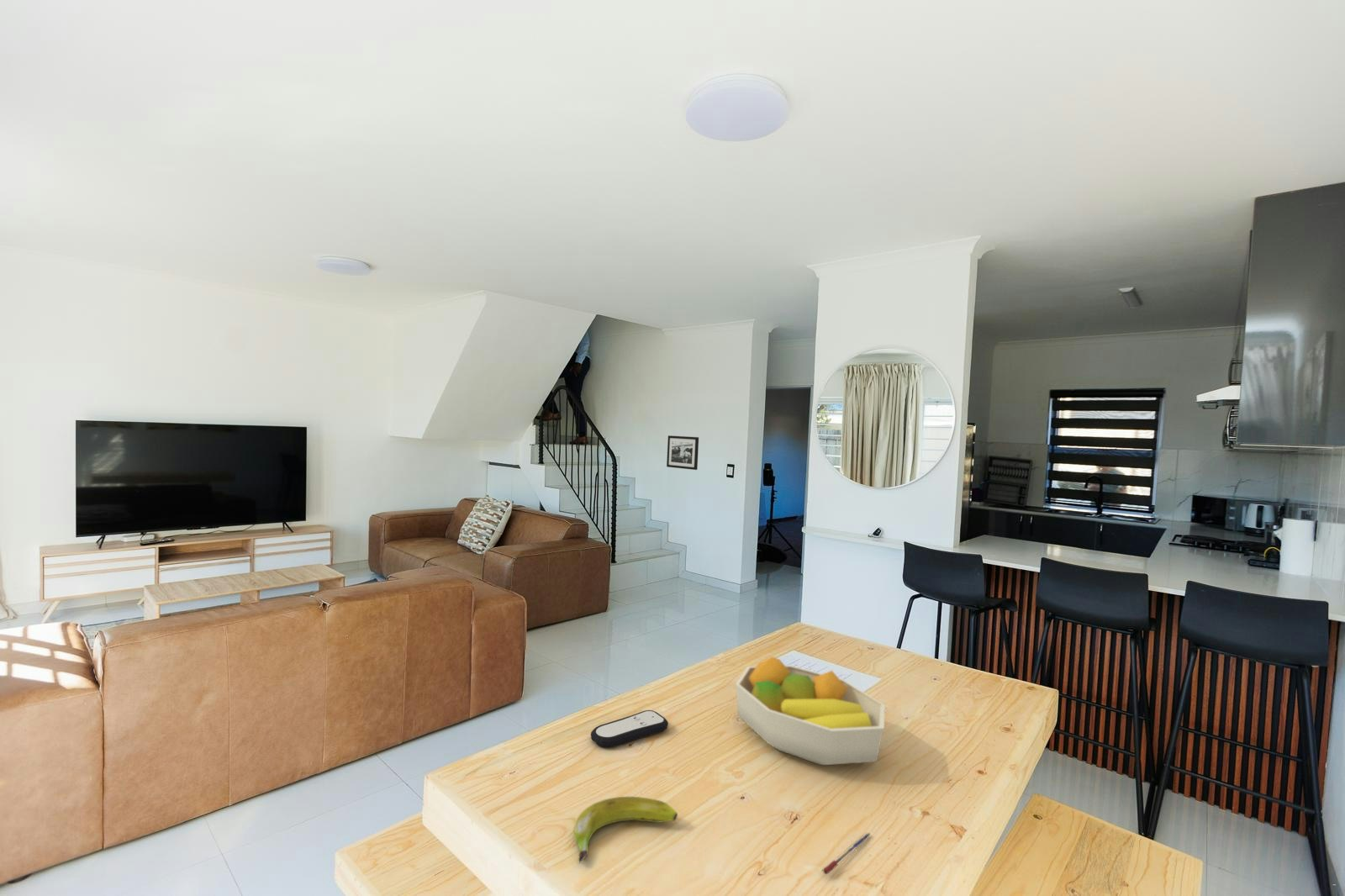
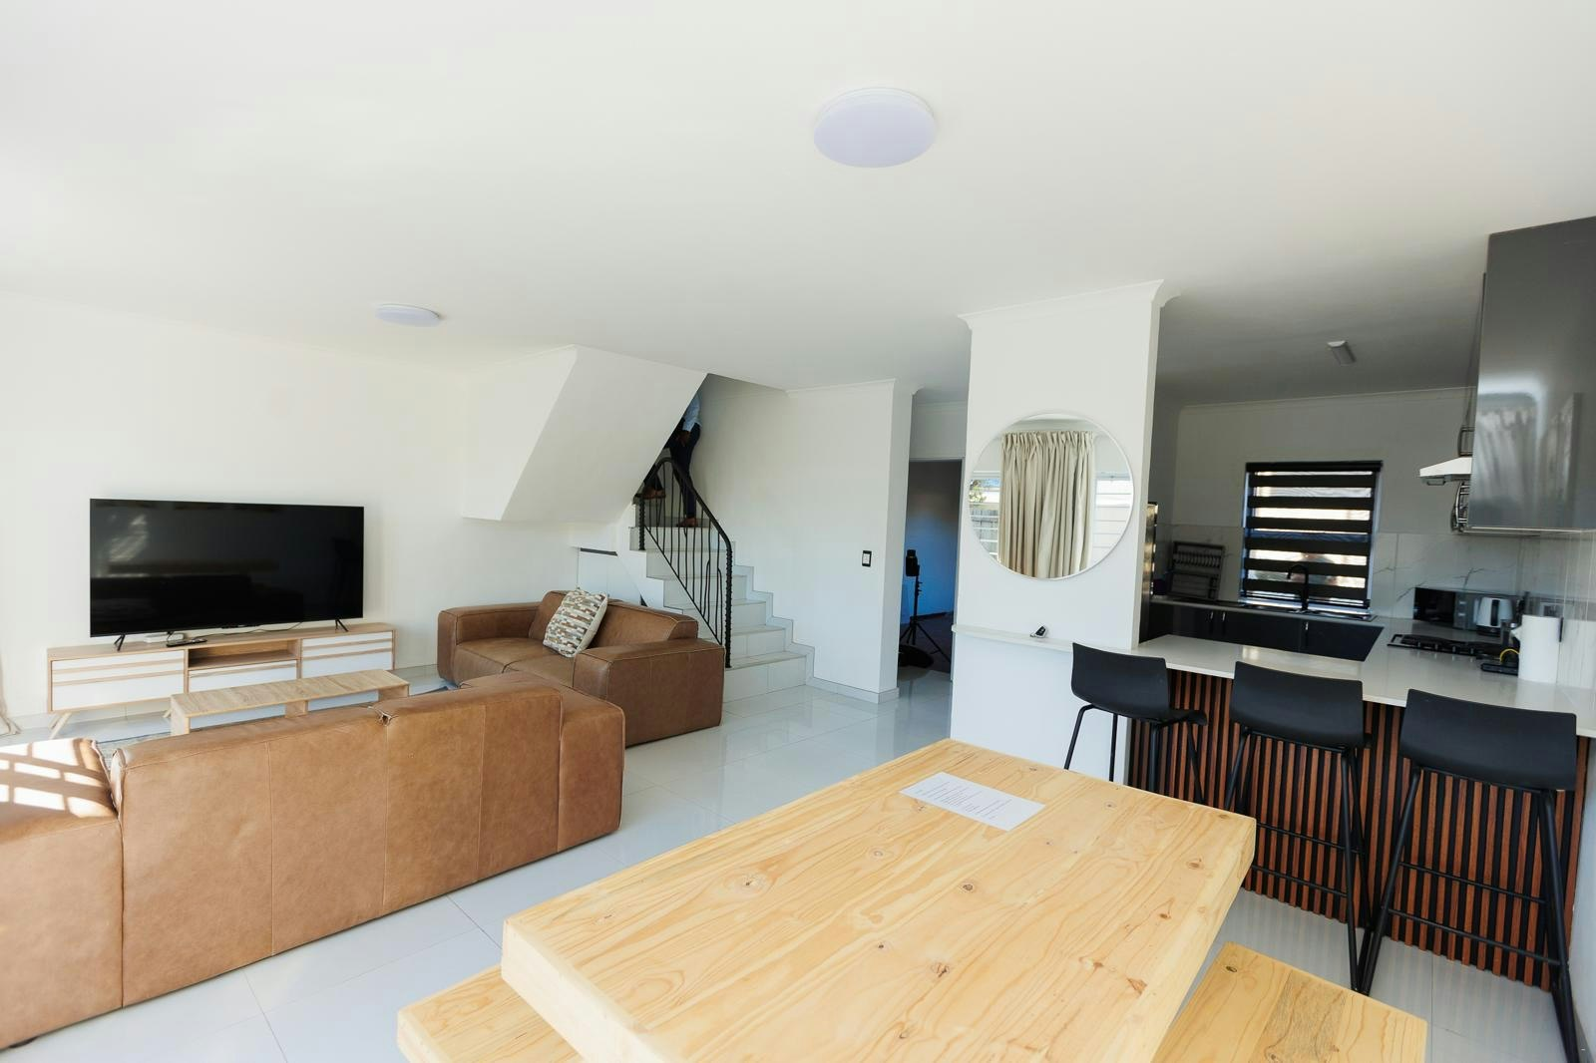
- pen (847, 851)
- picture frame (682, 452)
- remote control (629, 728)
- fruit bowl (807, 705)
- banana (620, 820)
